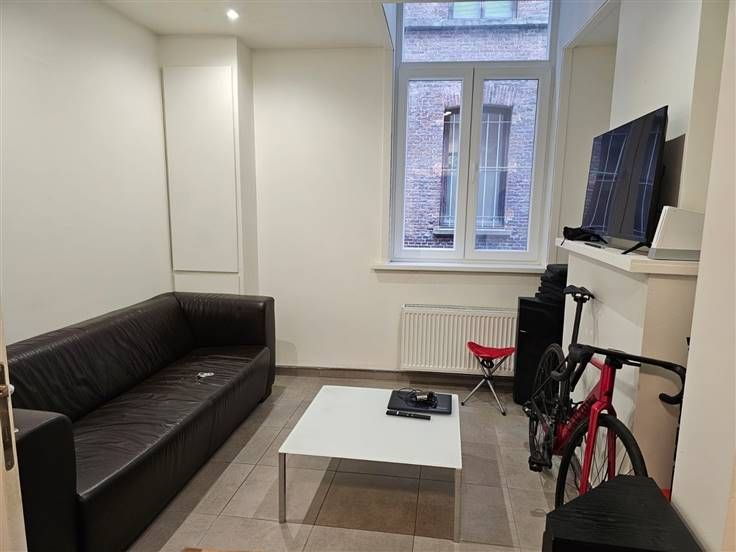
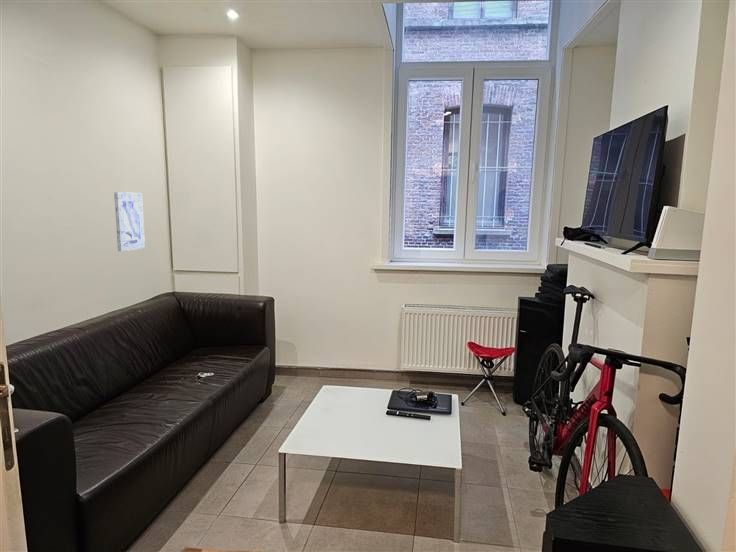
+ wall art (130, 221)
